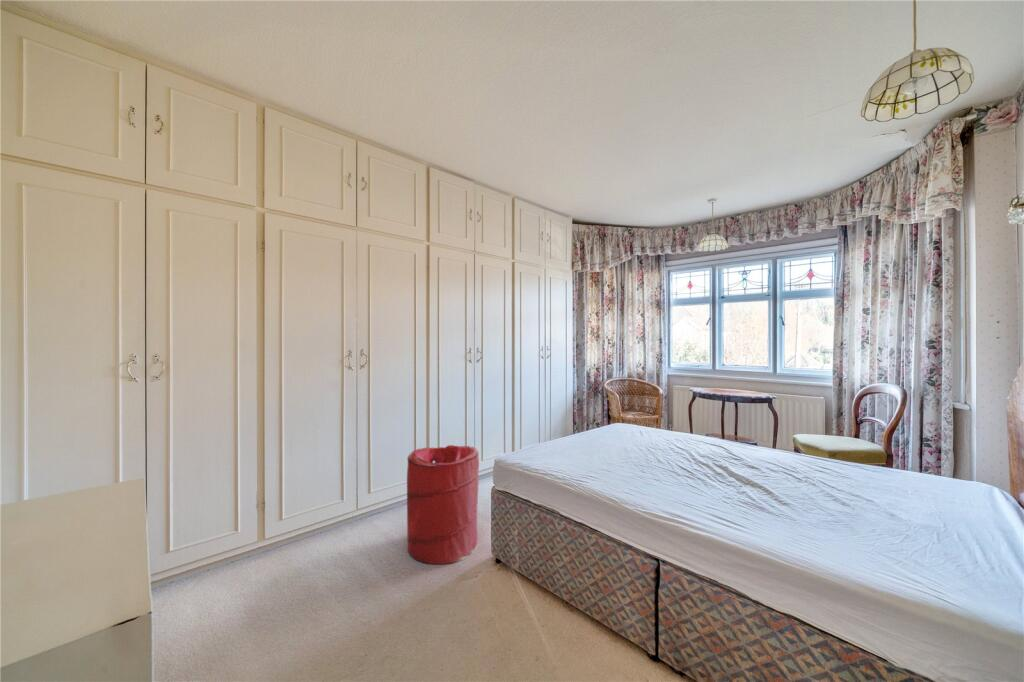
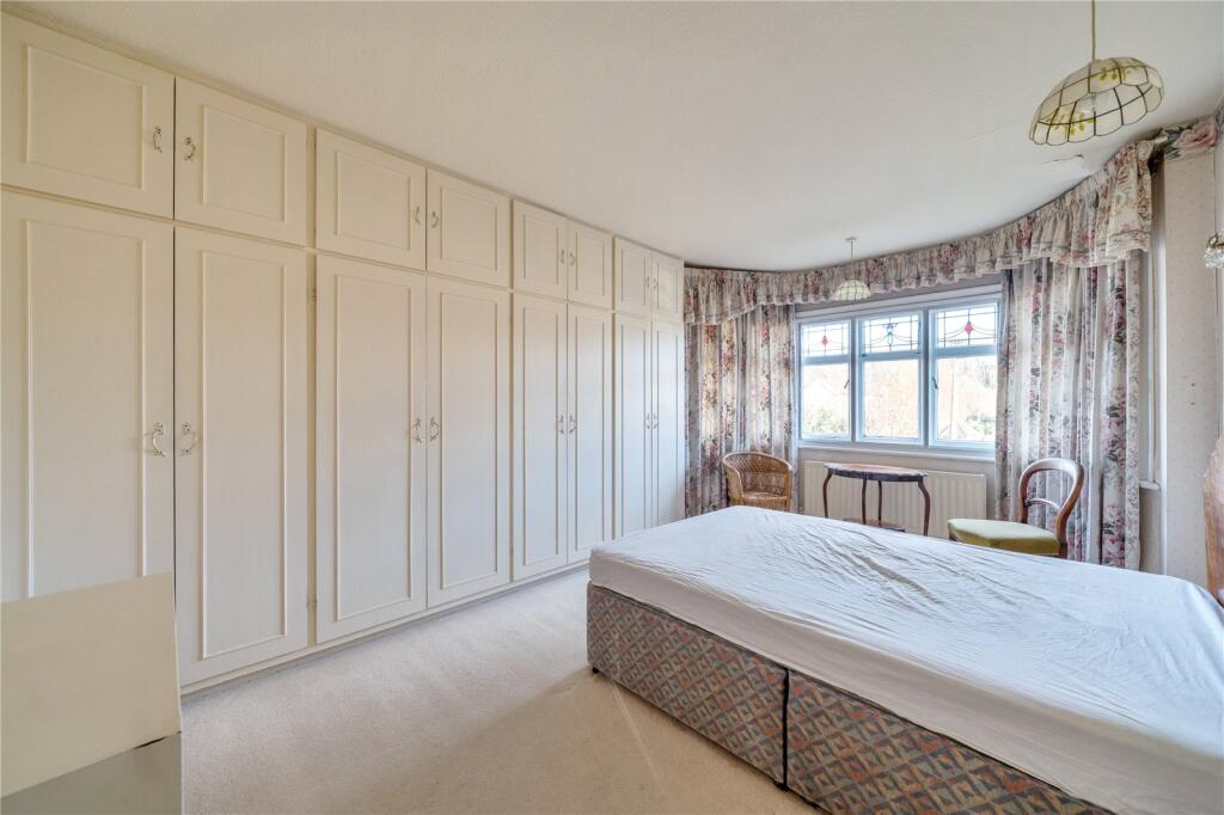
- laundry hamper (443, 496)
